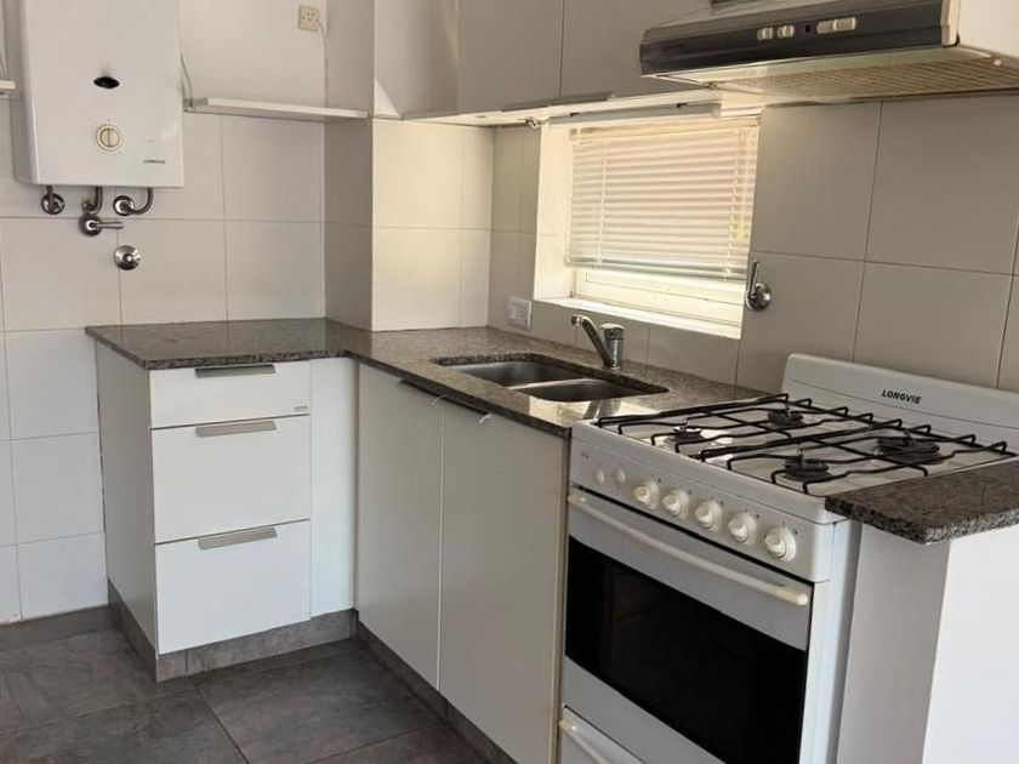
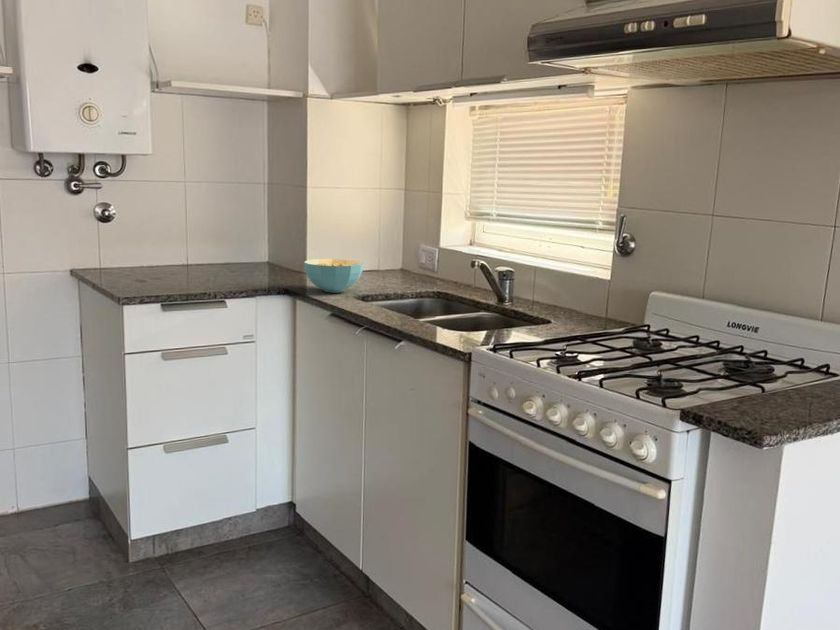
+ cereal bowl (333, 276)
